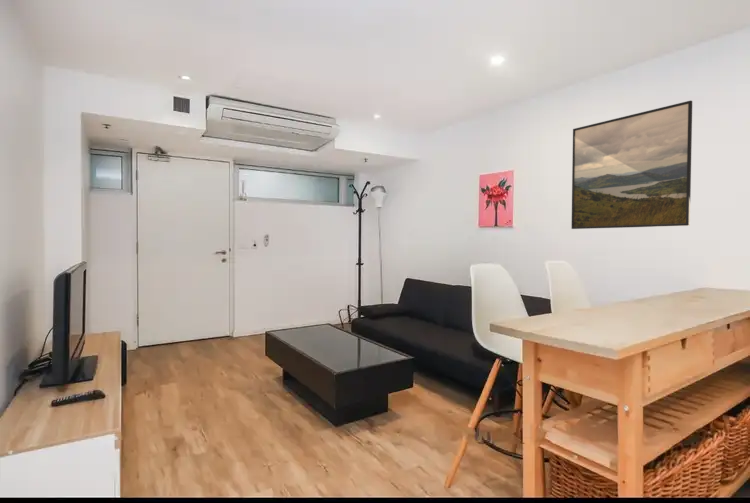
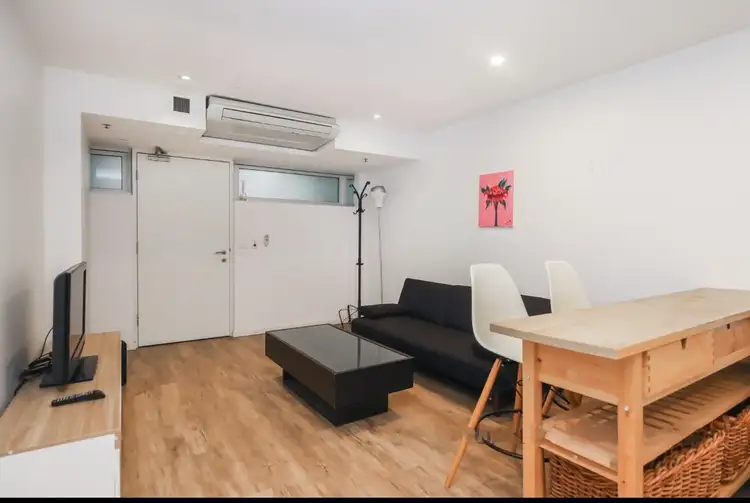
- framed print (625, 172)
